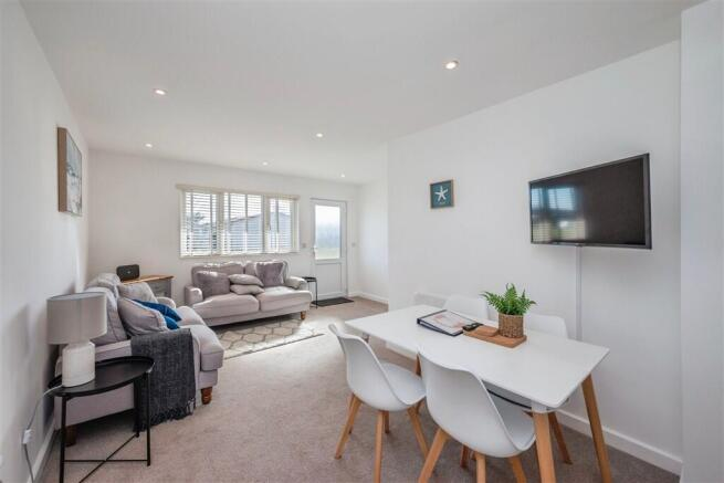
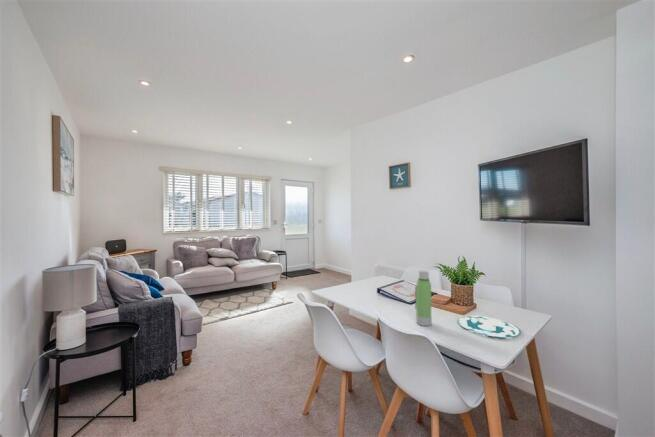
+ plate (487, 323)
+ water bottle (423, 296)
